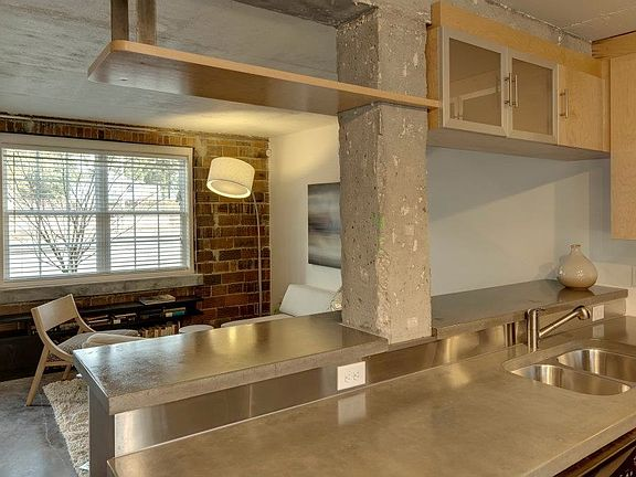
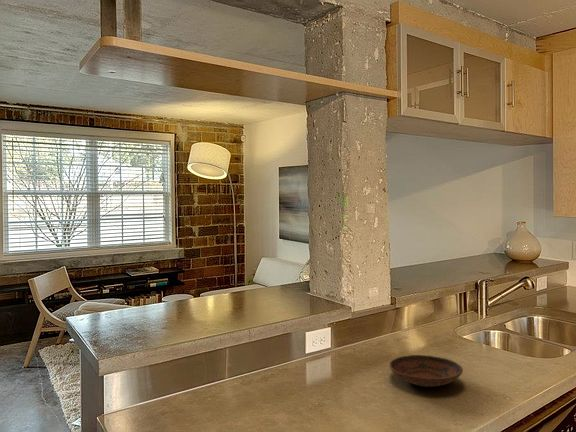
+ bowl (425, 373)
